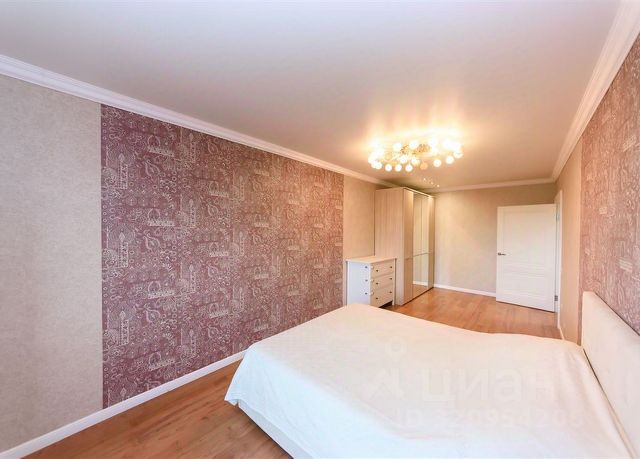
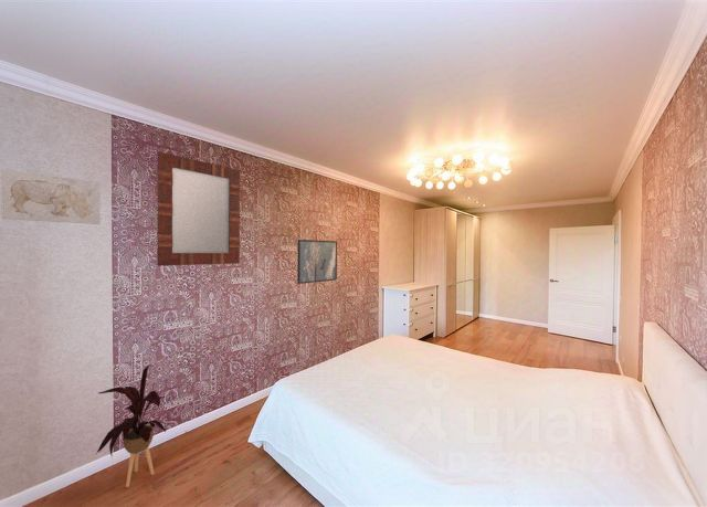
+ wall art (54, 199)
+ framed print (318, 261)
+ home mirror (202, 213)
+ house plant (131, 424)
